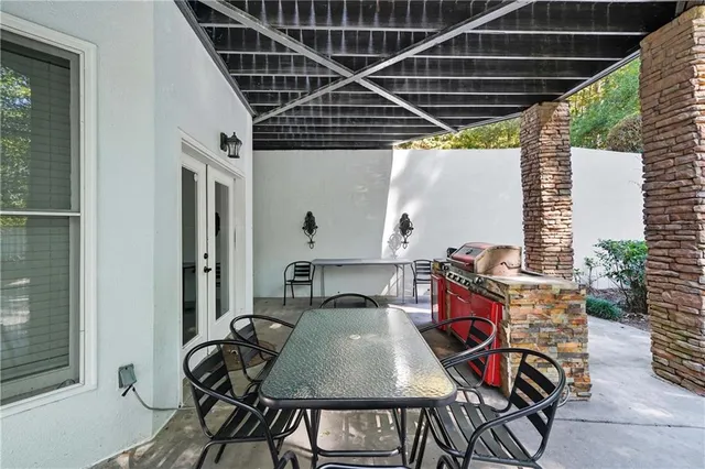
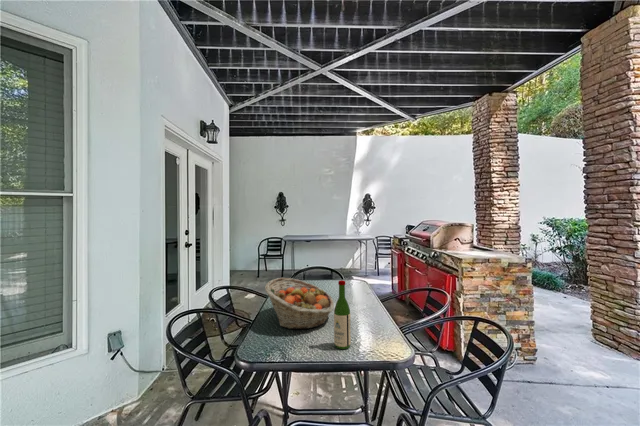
+ wine bottle (342, 313)
+ fruit basket (300, 300)
